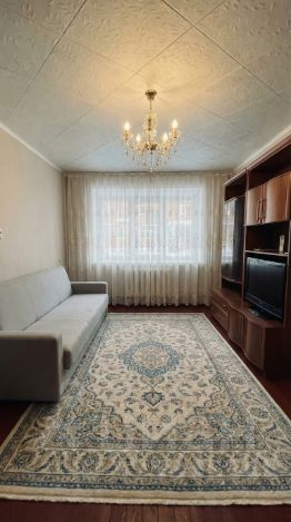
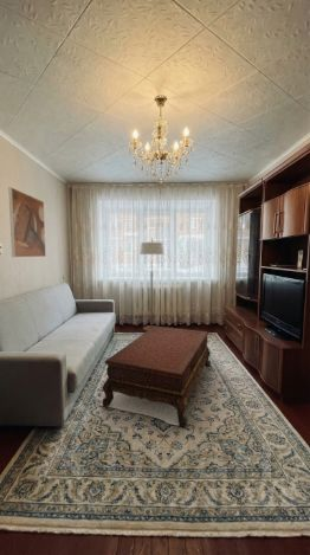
+ coffee table (162, 363)
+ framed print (28, 226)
+ floor lamp (151, 283)
